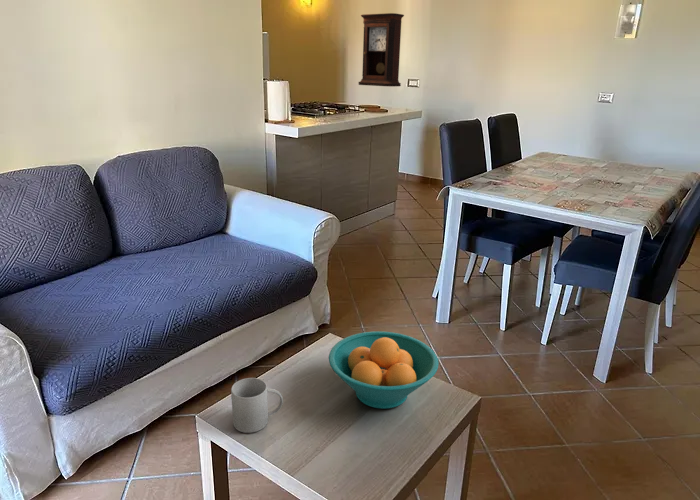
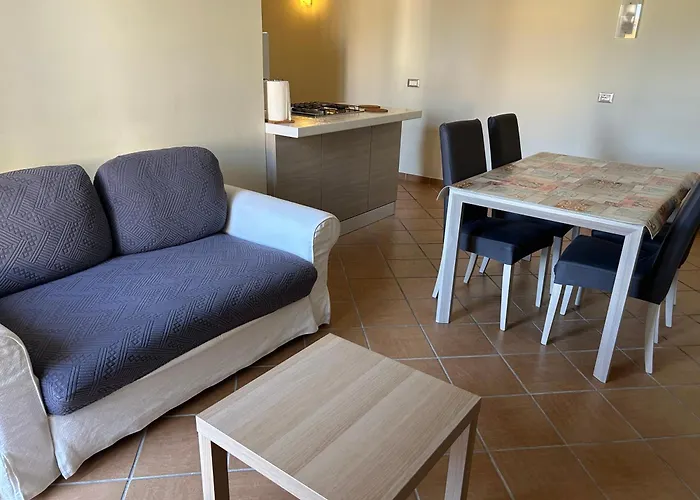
- pendulum clock (379, 50)
- mug (257, 403)
- fruit bowl (382, 367)
